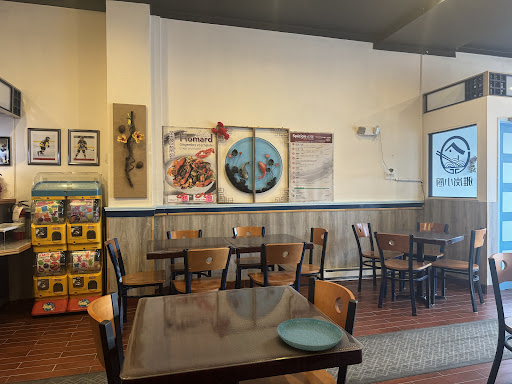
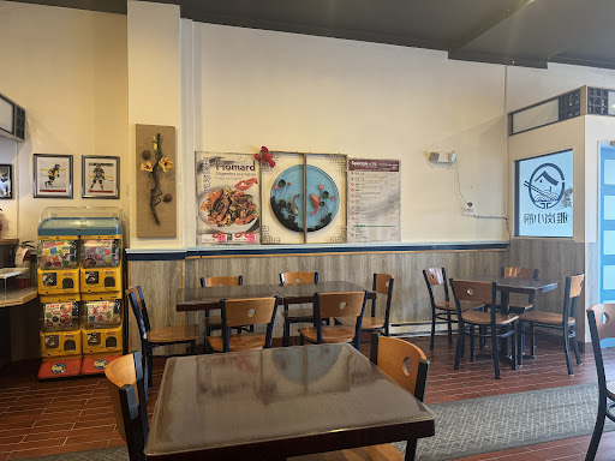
- saucer (309, 334)
